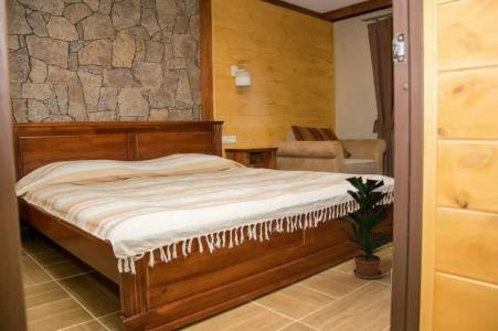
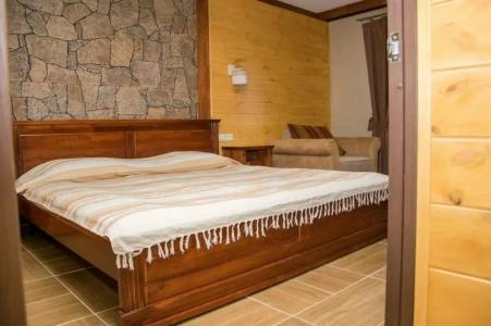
- potted plant (361, 225)
